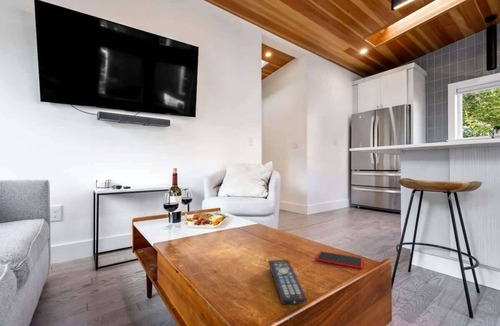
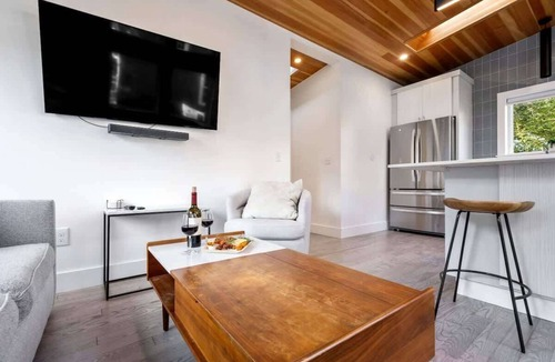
- smartphone (339, 259)
- remote control (284, 277)
